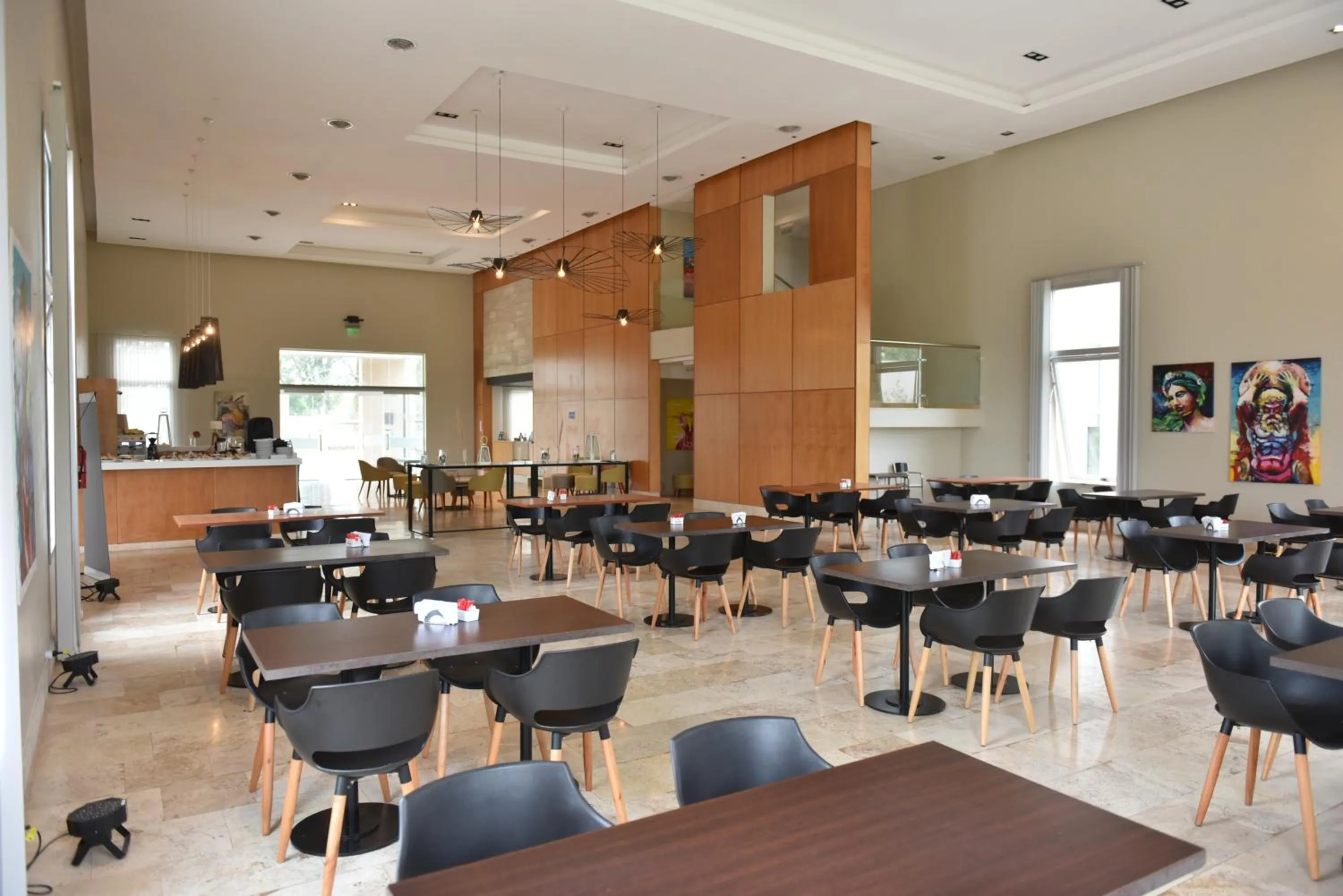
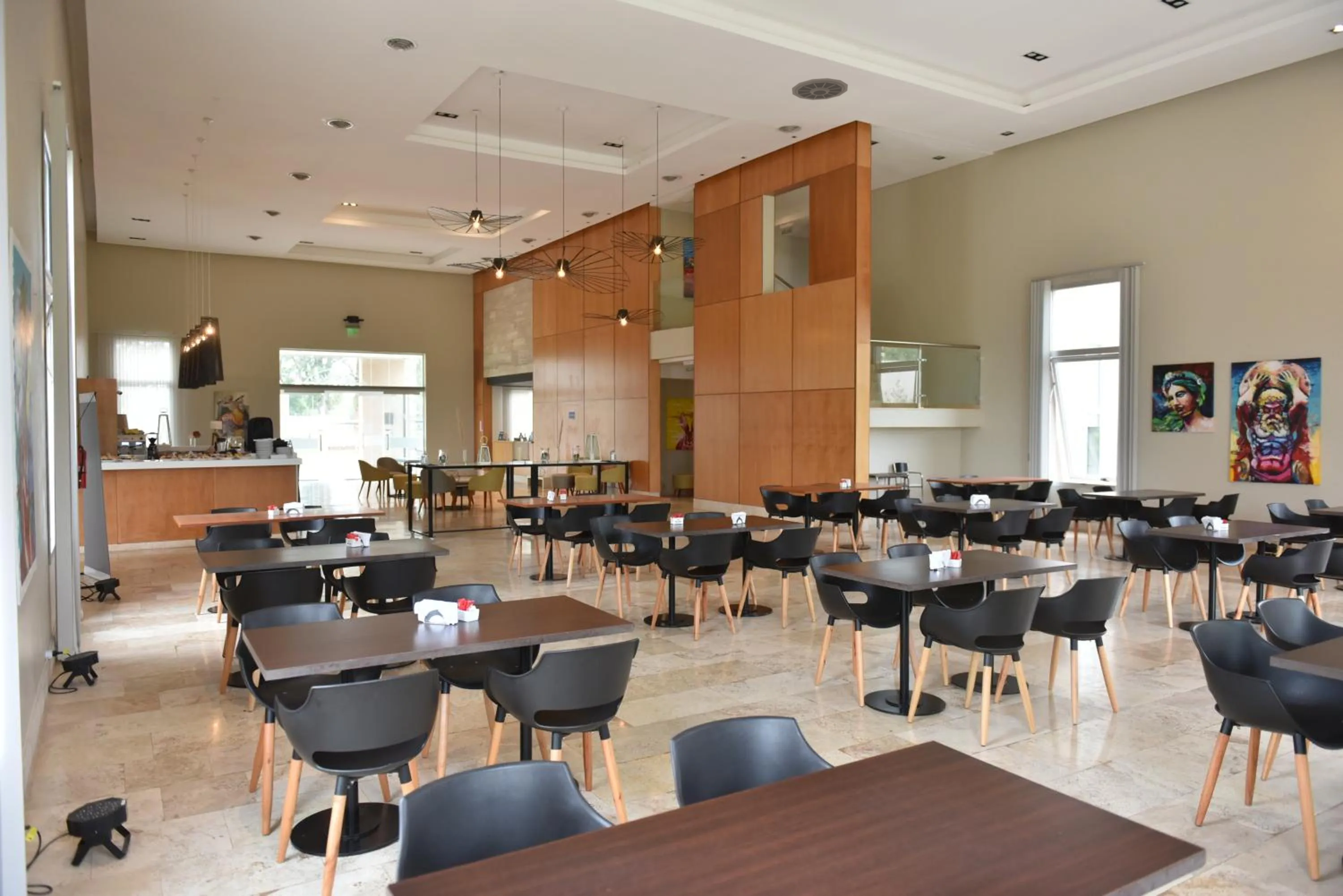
+ ceiling vent (820, 90)
